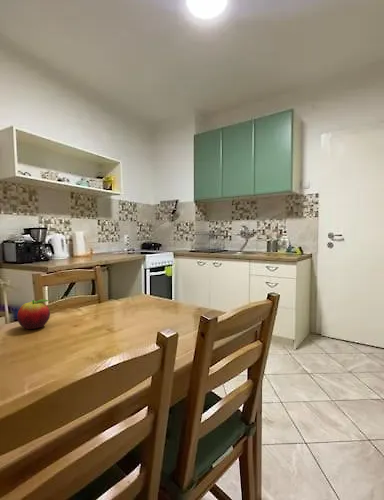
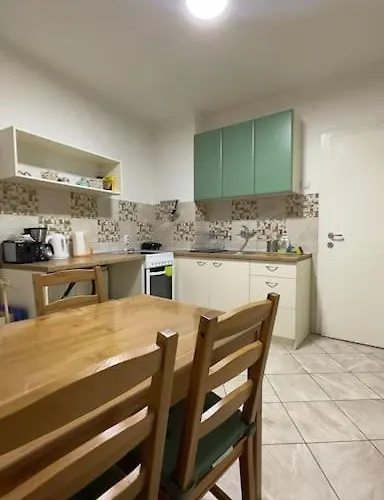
- fruit (33, 313)
